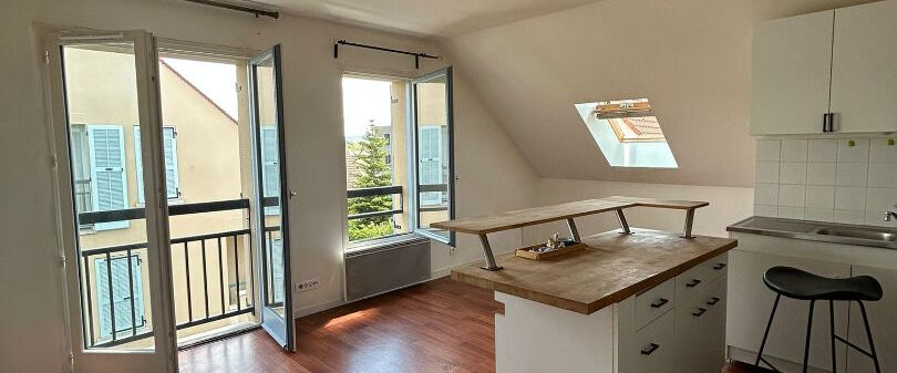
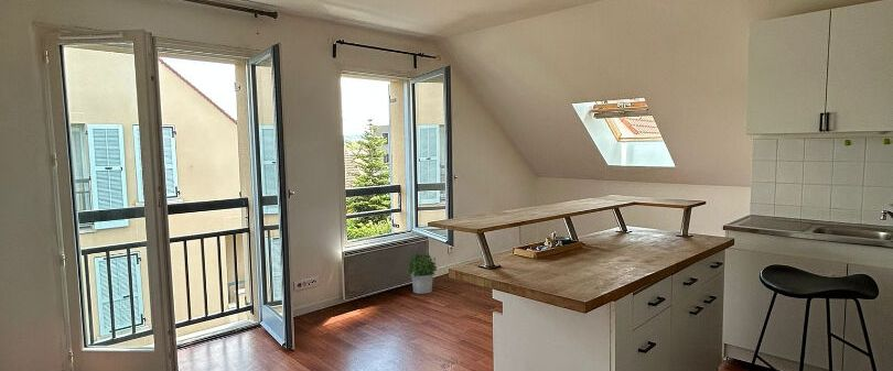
+ potted plant (420, 272)
